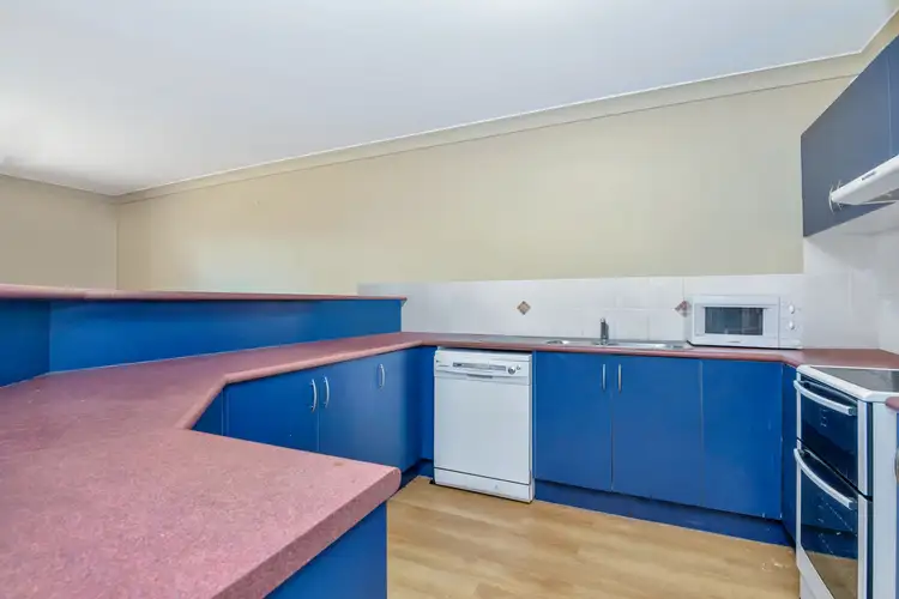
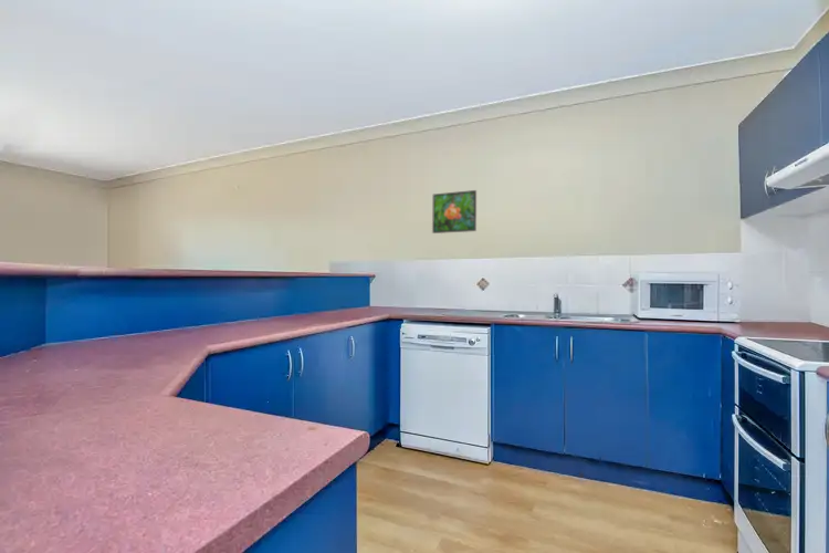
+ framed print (453, 212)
